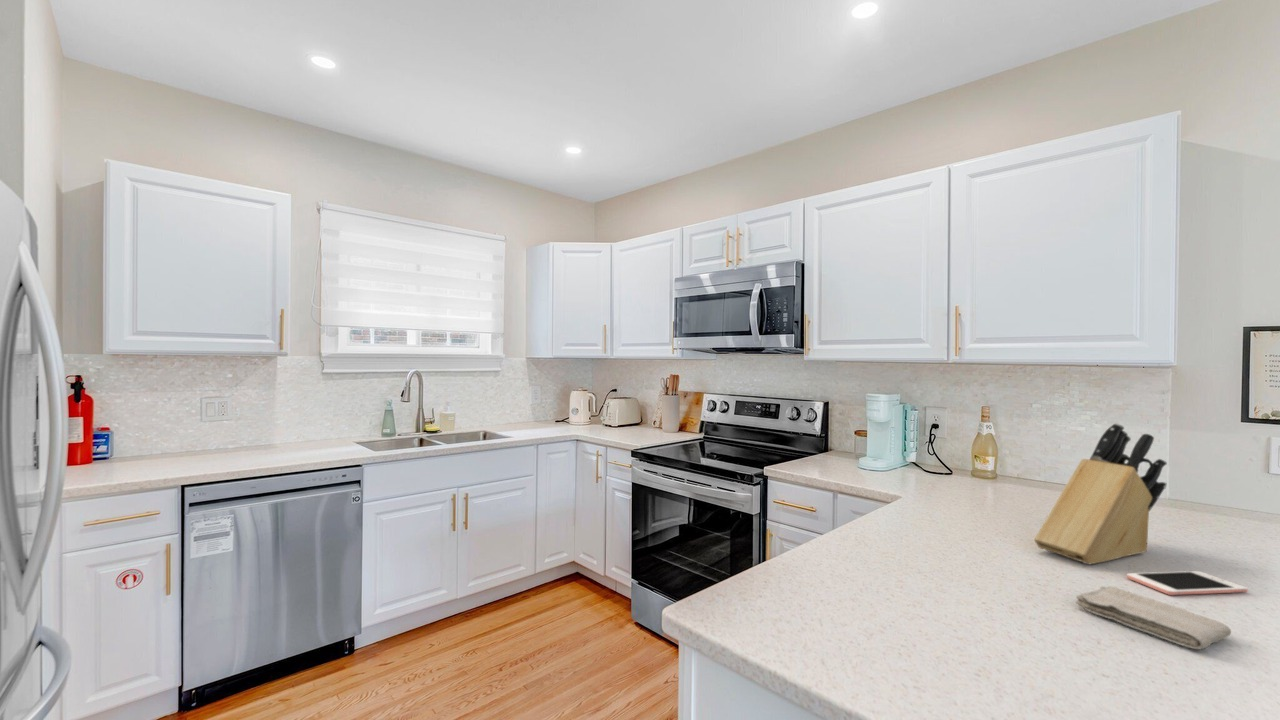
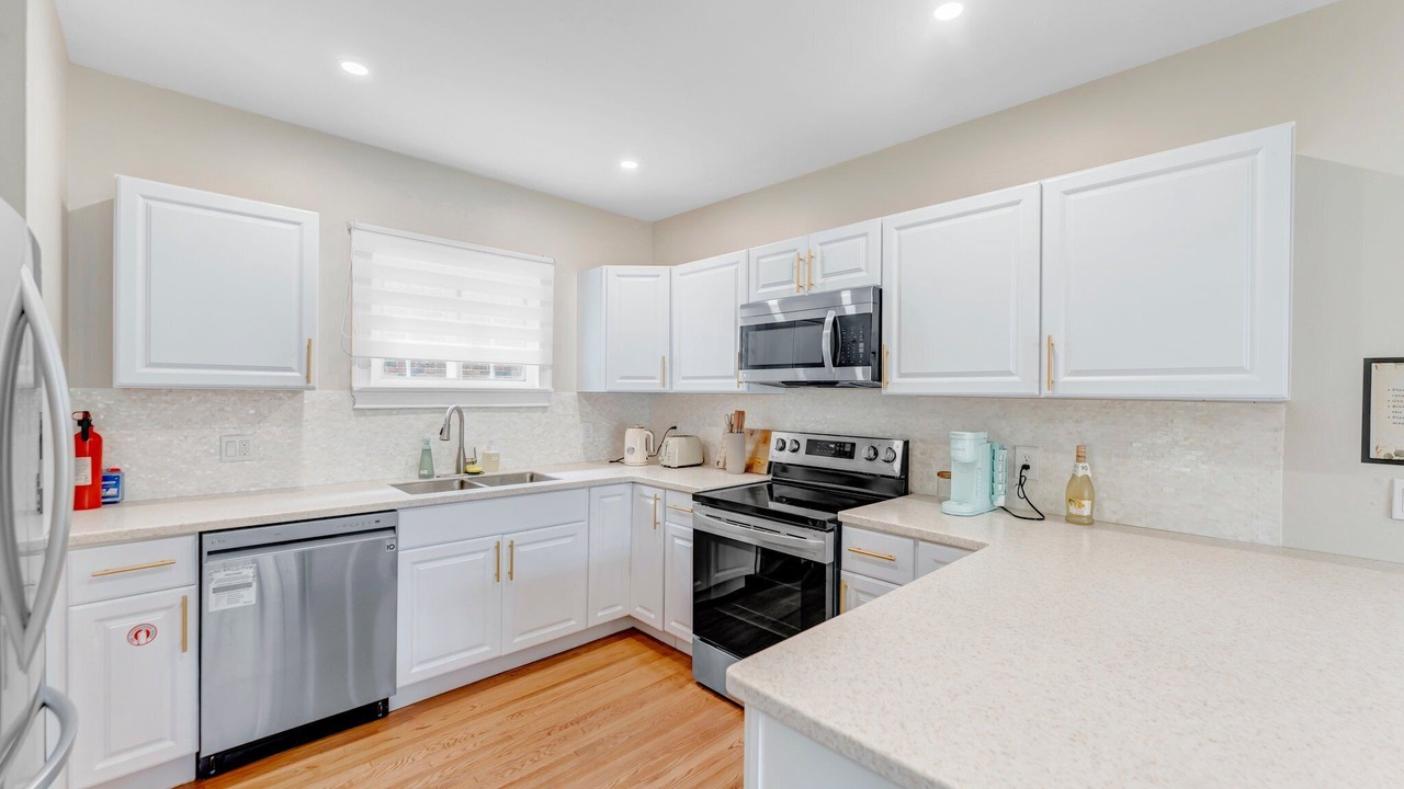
- knife block (1103, 488)
- cell phone (1185, 582)
- washcloth (1148, 613)
